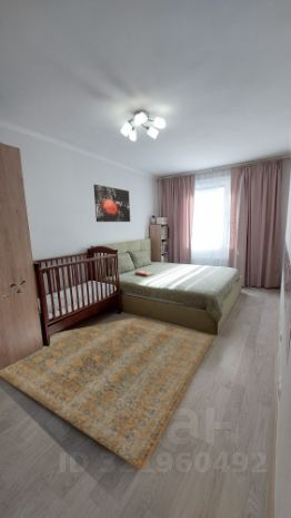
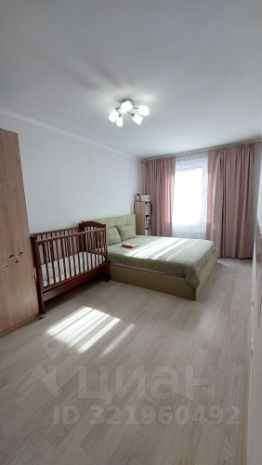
- wall art (113, 205)
- rug (89, 342)
